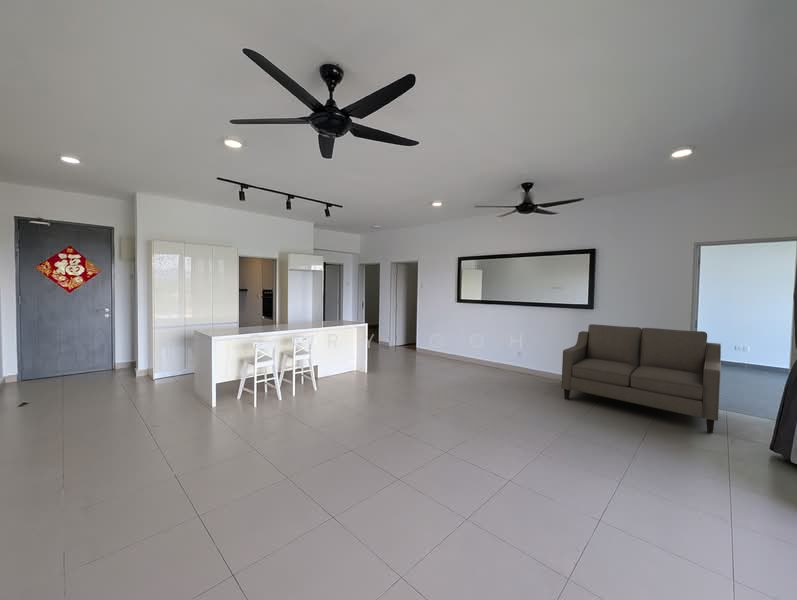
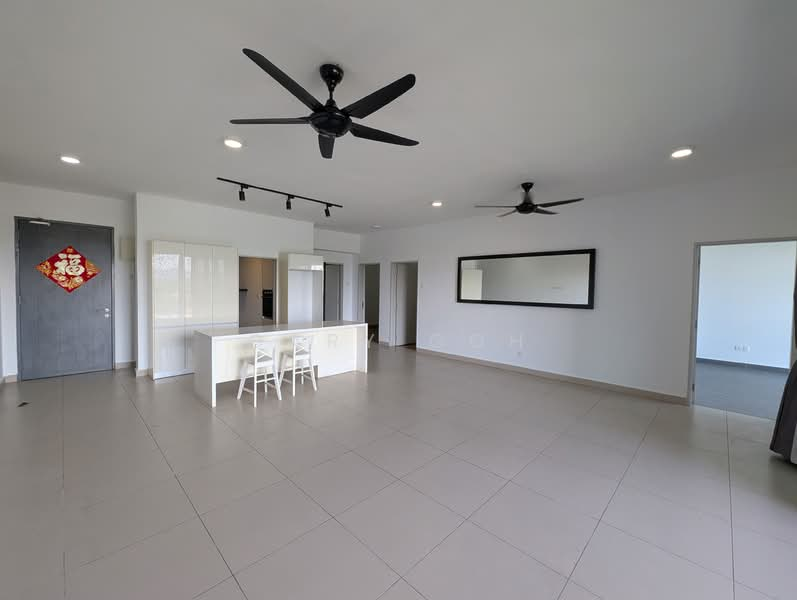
- sofa (636, 367)
